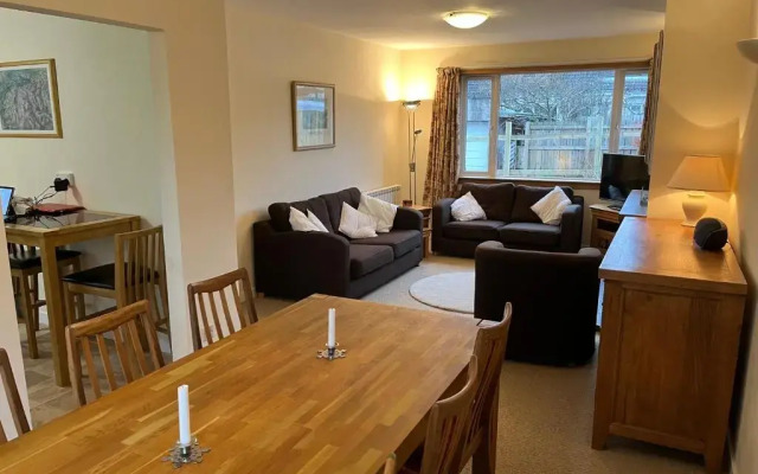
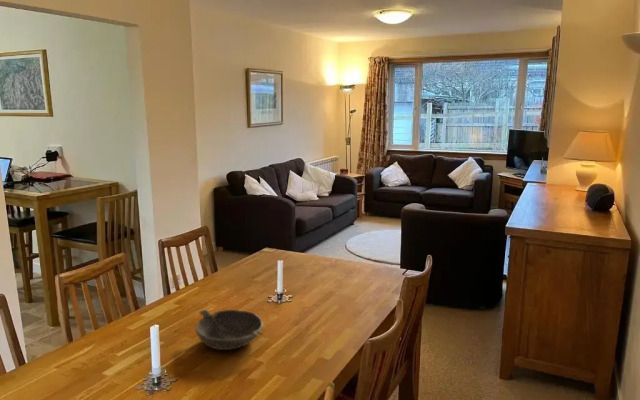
+ bowl (228, 329)
